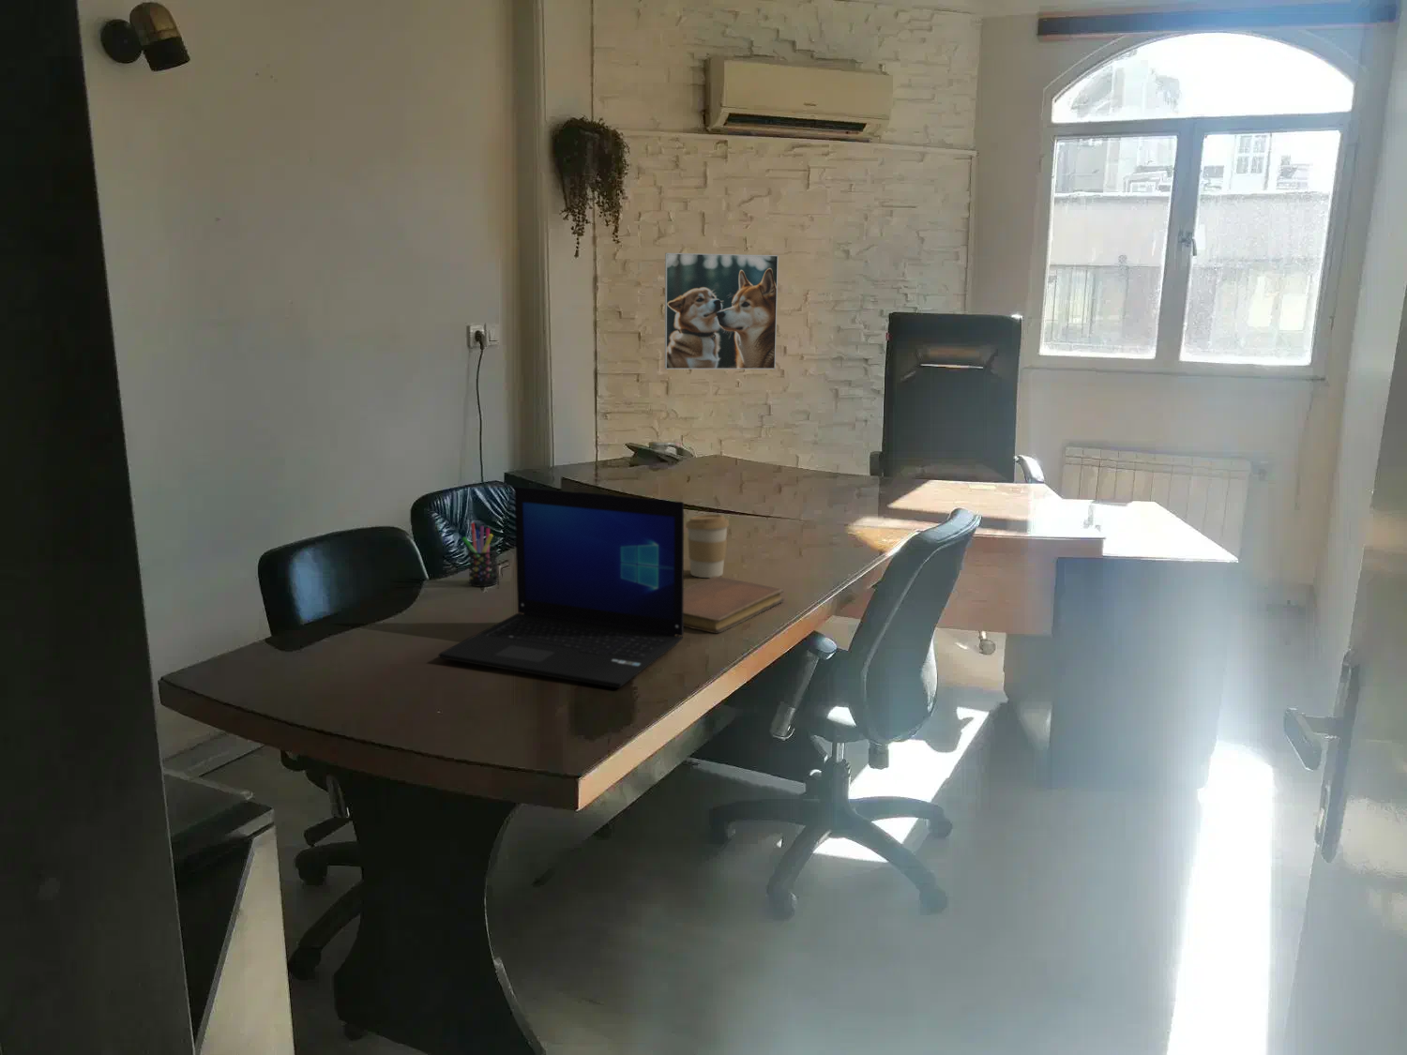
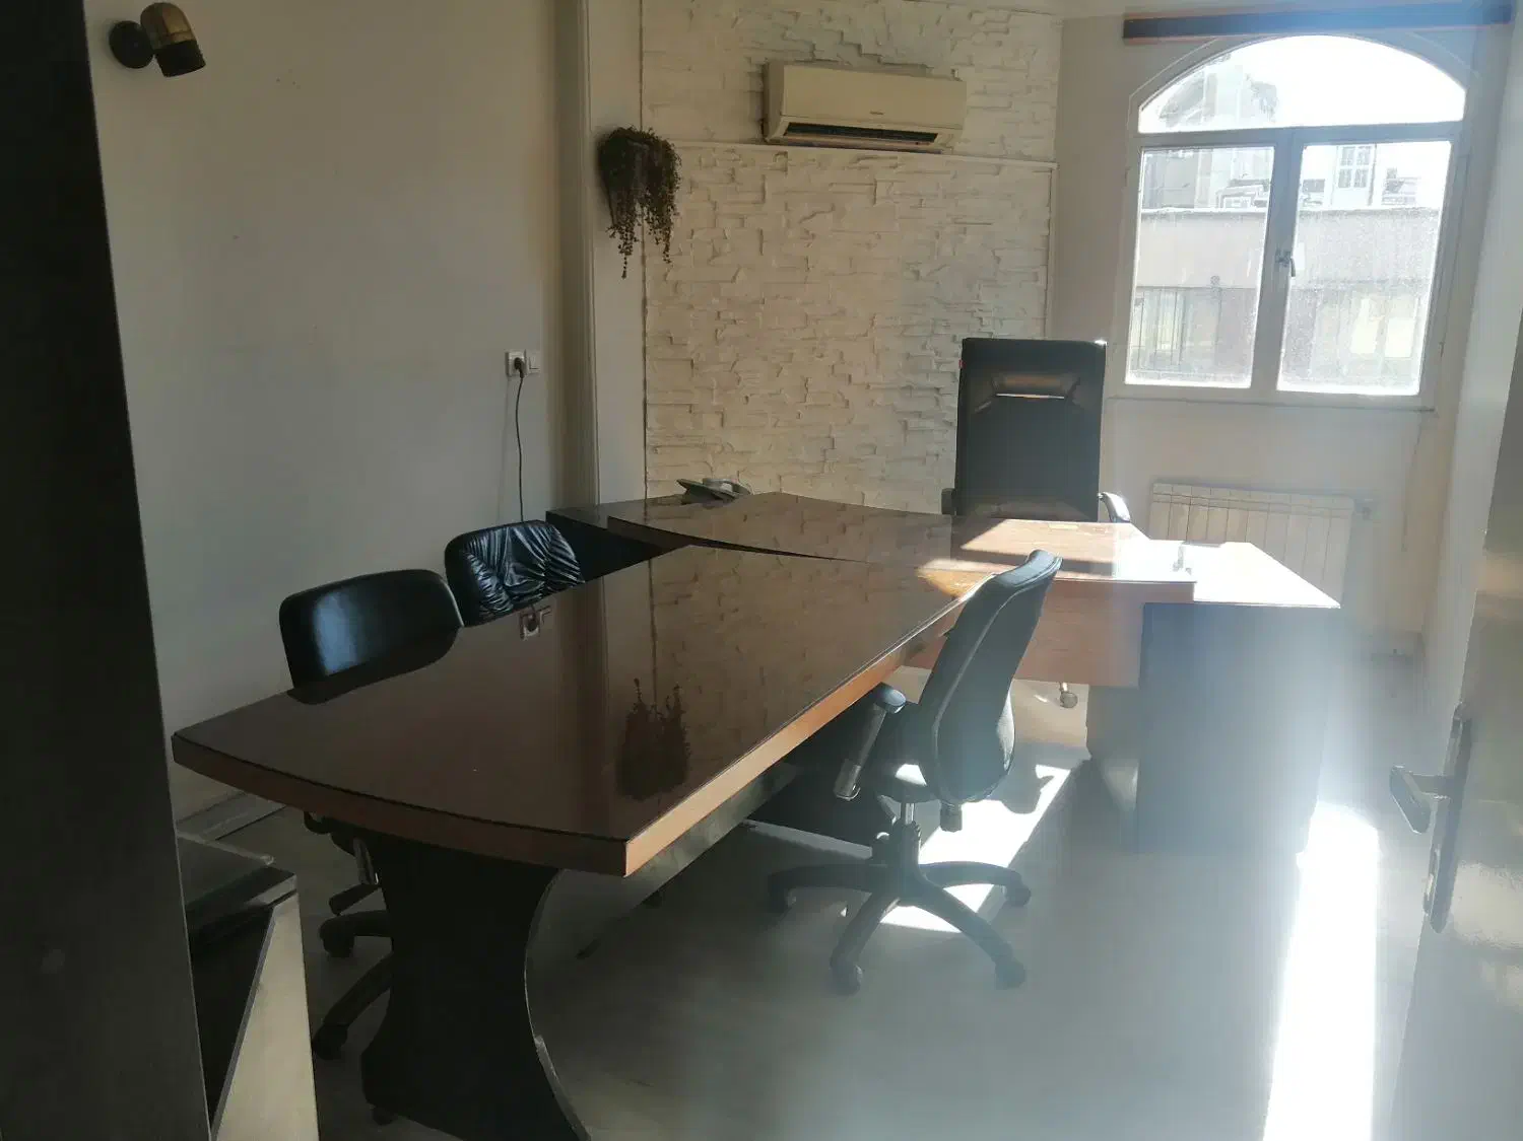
- notebook (715, 602)
- laptop (564, 580)
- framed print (720, 313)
- pen holder (479, 554)
- coffee cup (707, 544)
